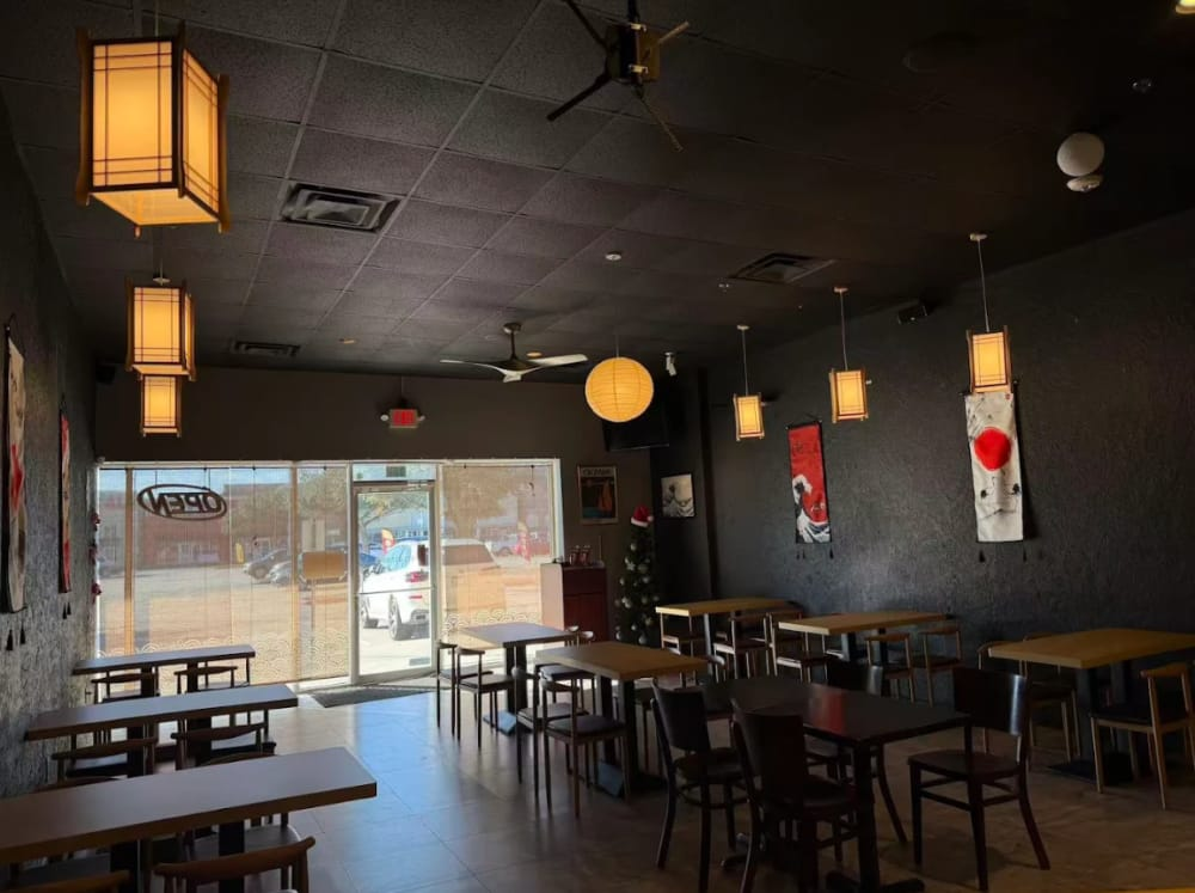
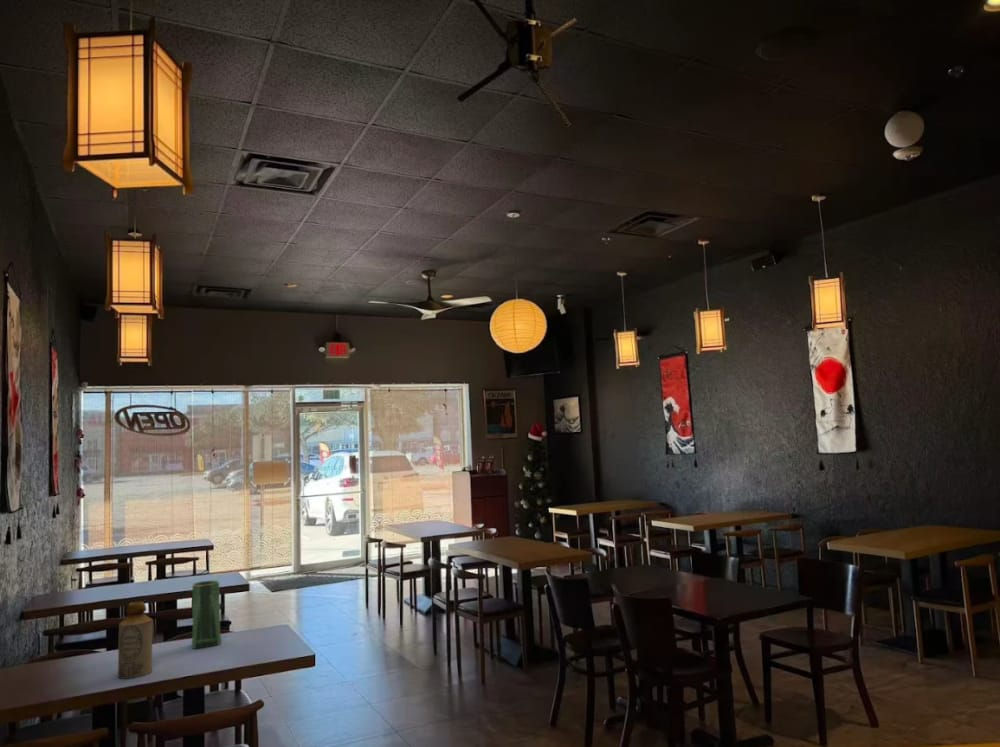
+ vase (206, 613)
+ bottle (135, 638)
